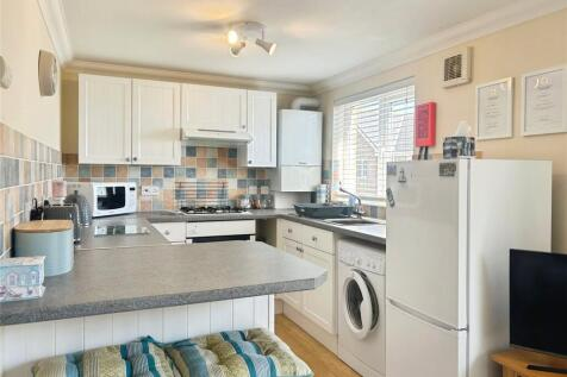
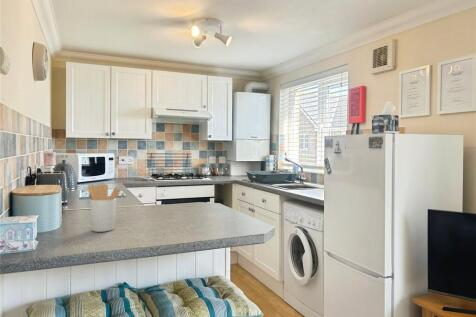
+ utensil holder (101, 205)
